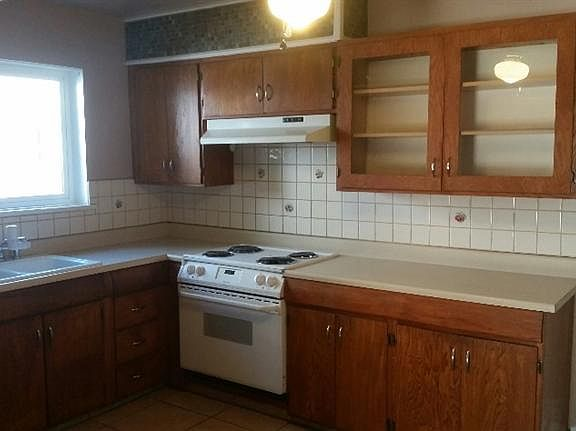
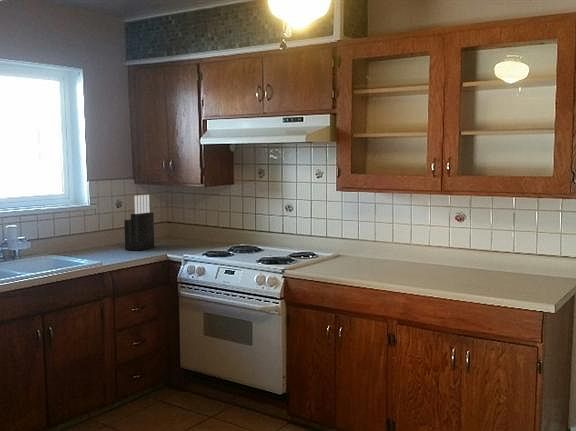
+ knife block (137, 221)
